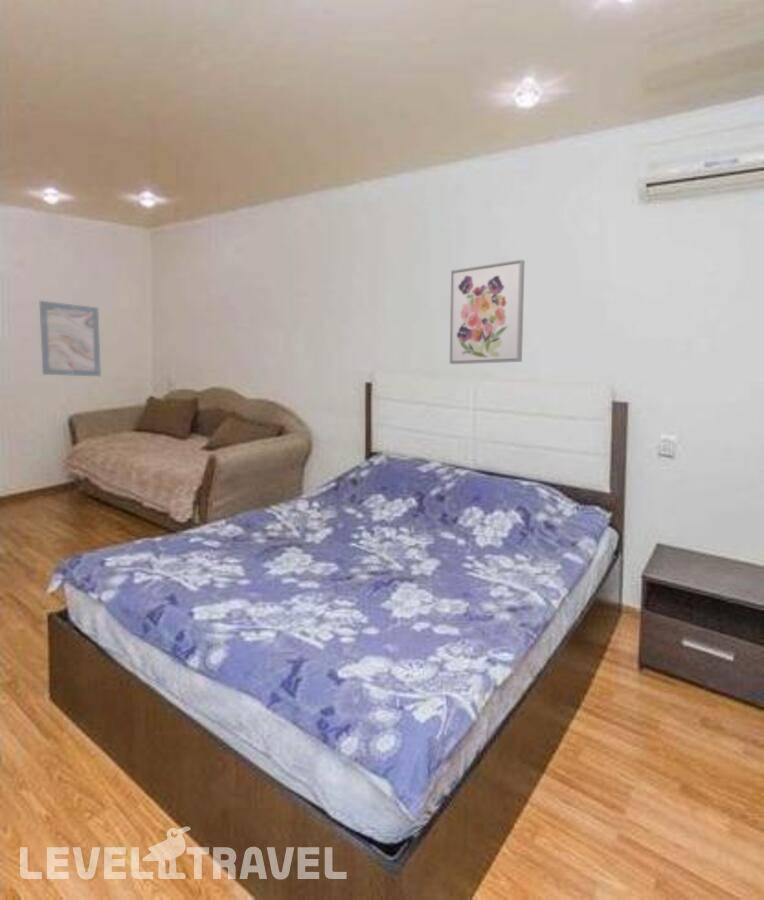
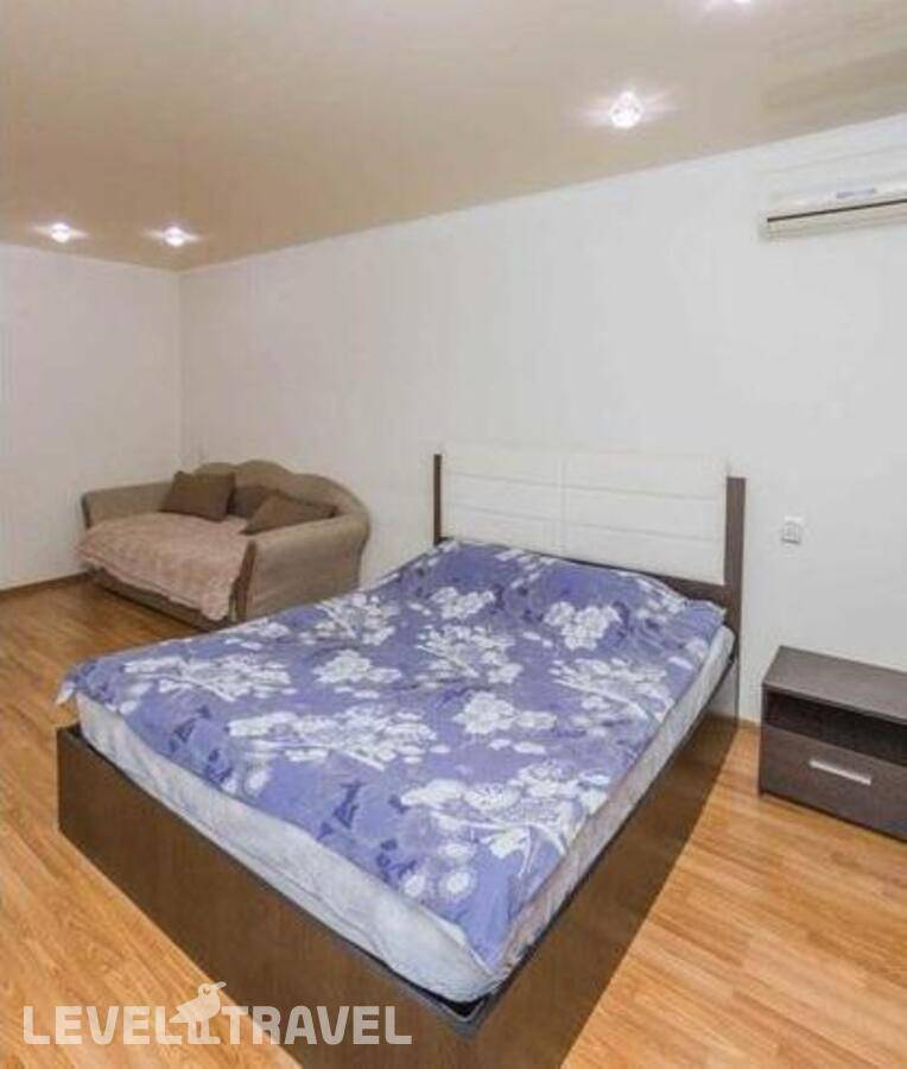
- wall art (71, 340)
- wall art (485, 314)
